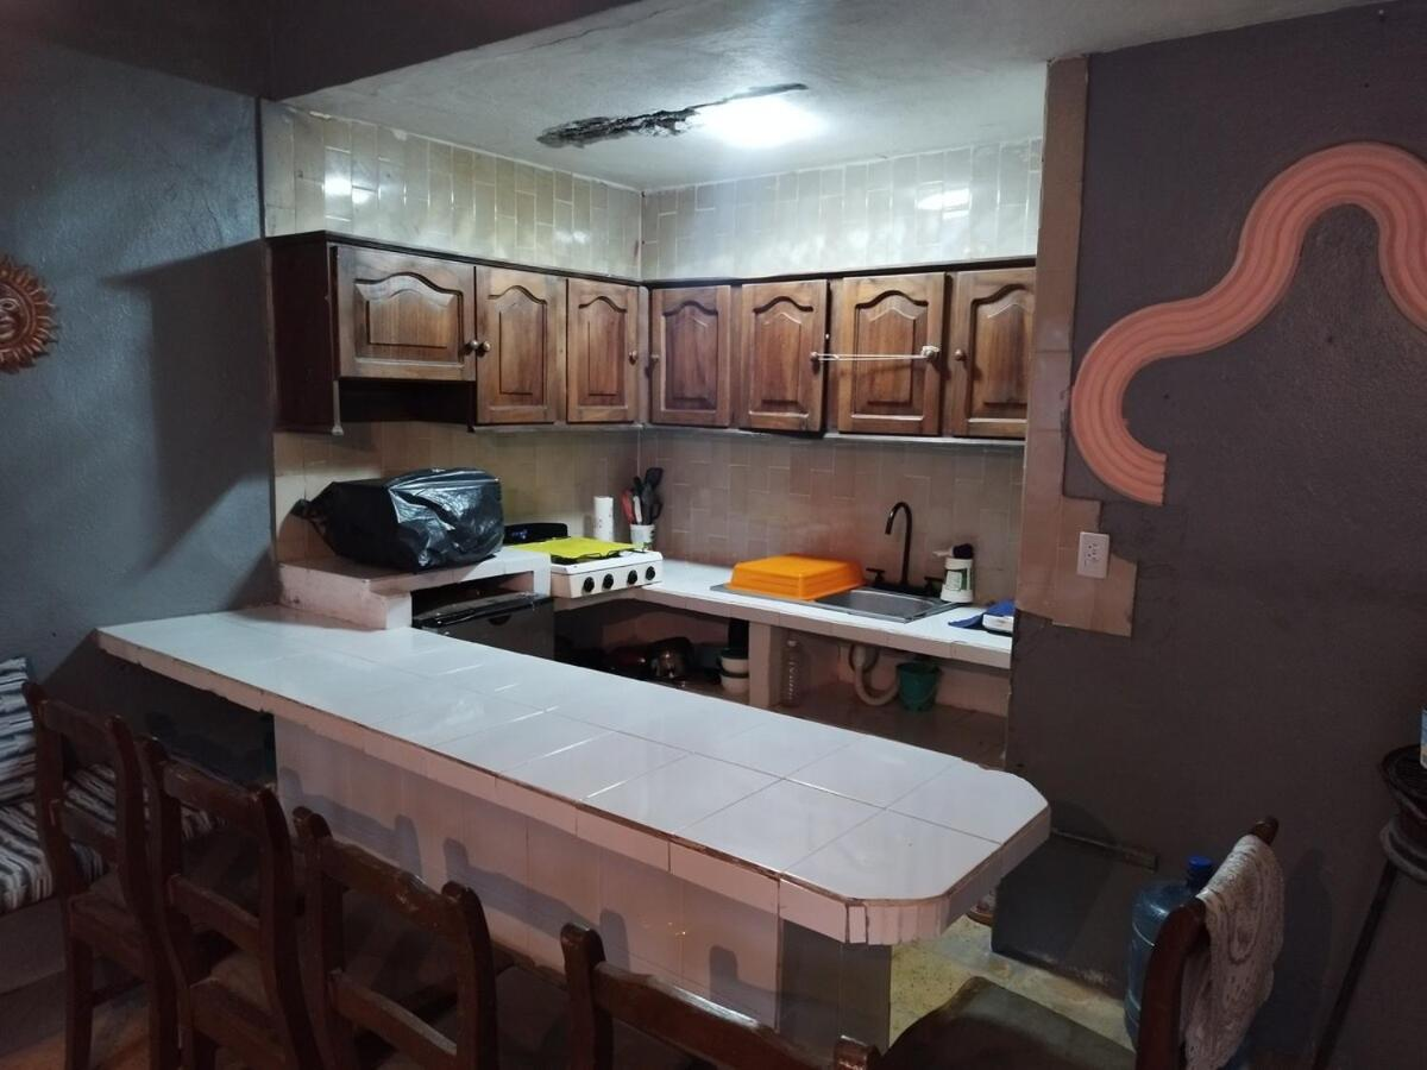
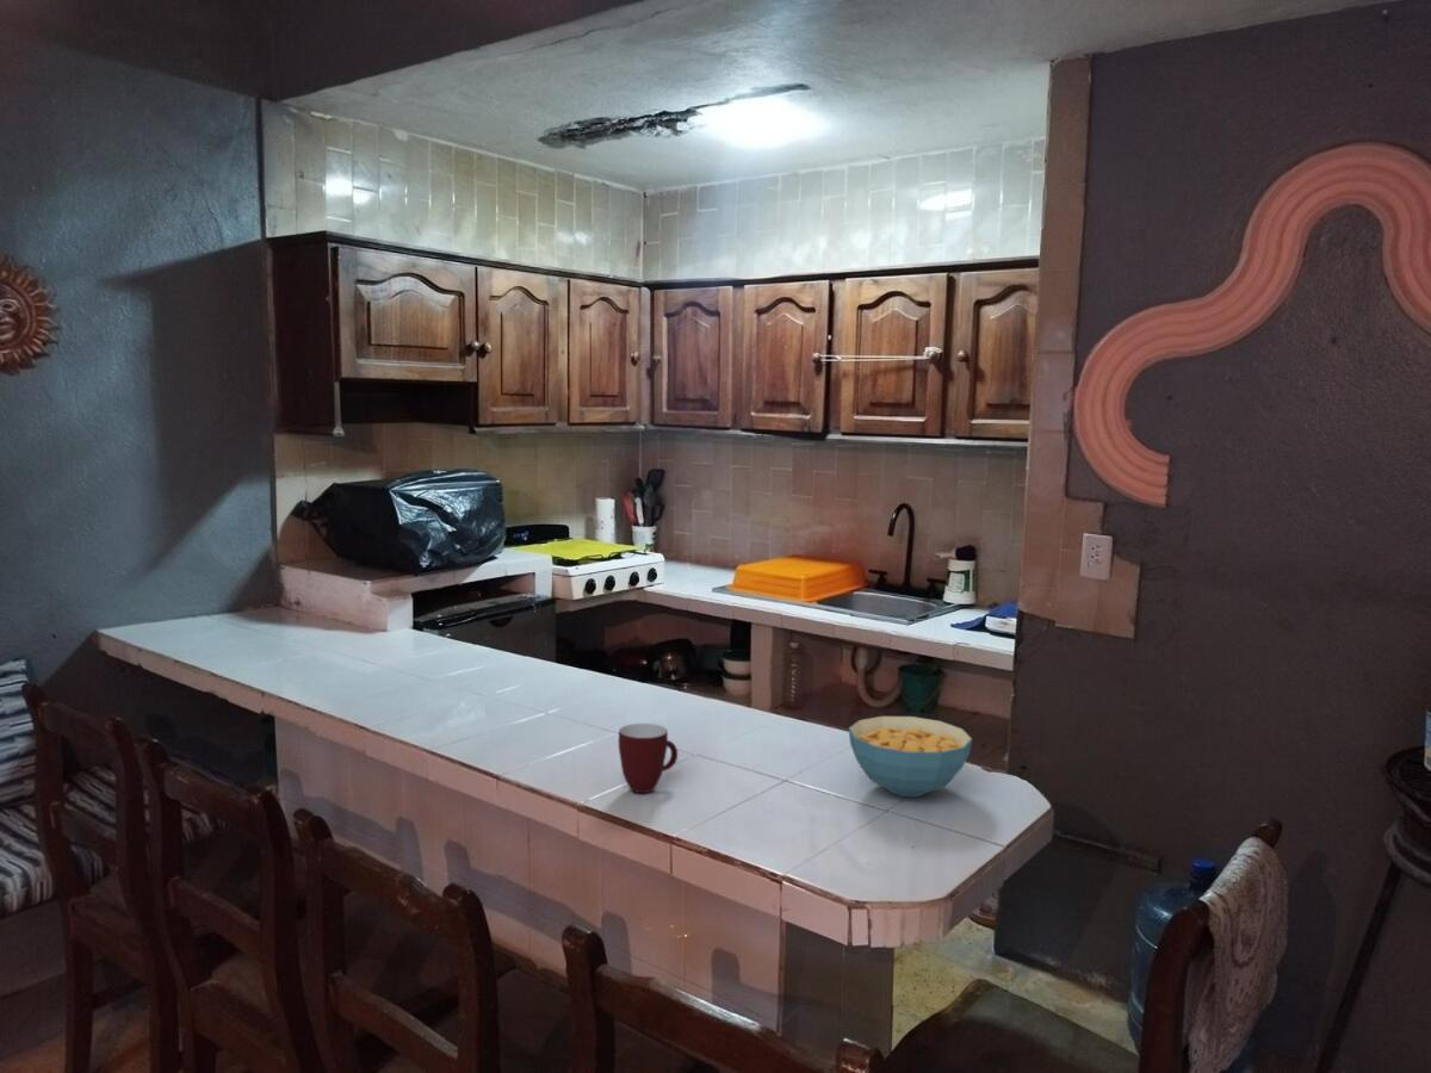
+ mug (648, 758)
+ cereal bowl (907, 762)
